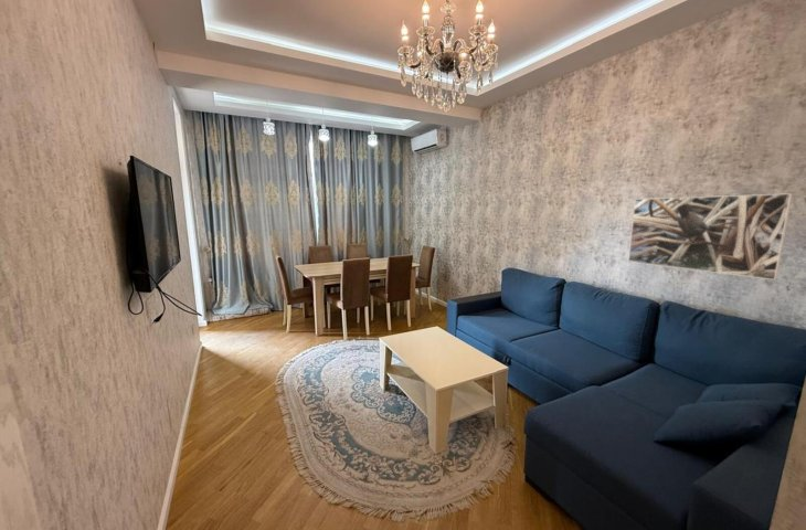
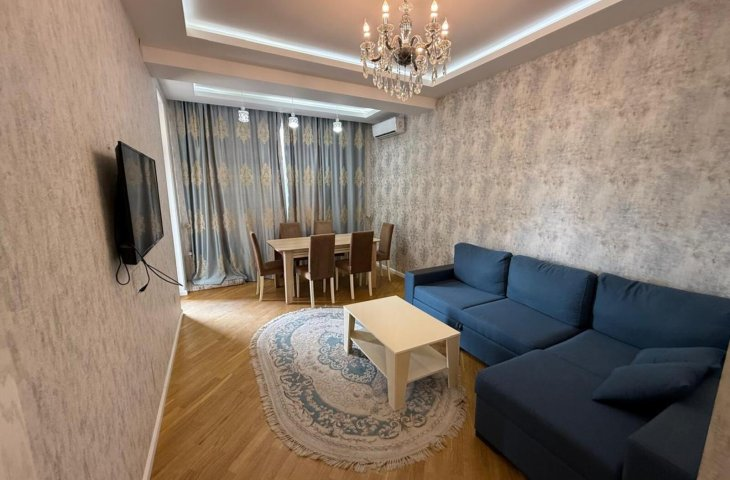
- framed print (696, 233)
